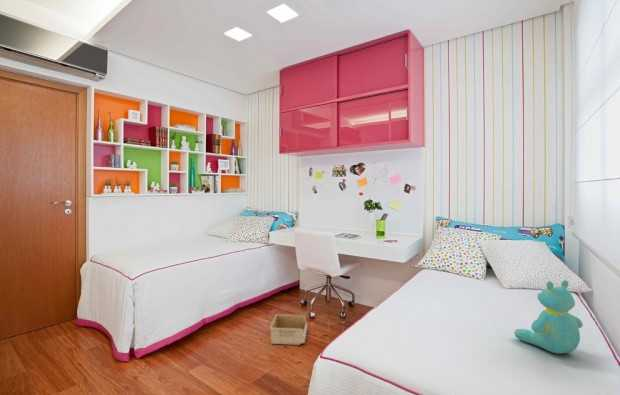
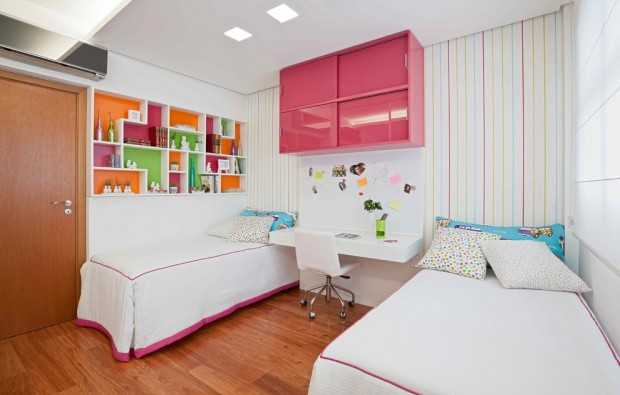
- teddy bear (546, 312)
- storage bin (289, 328)
